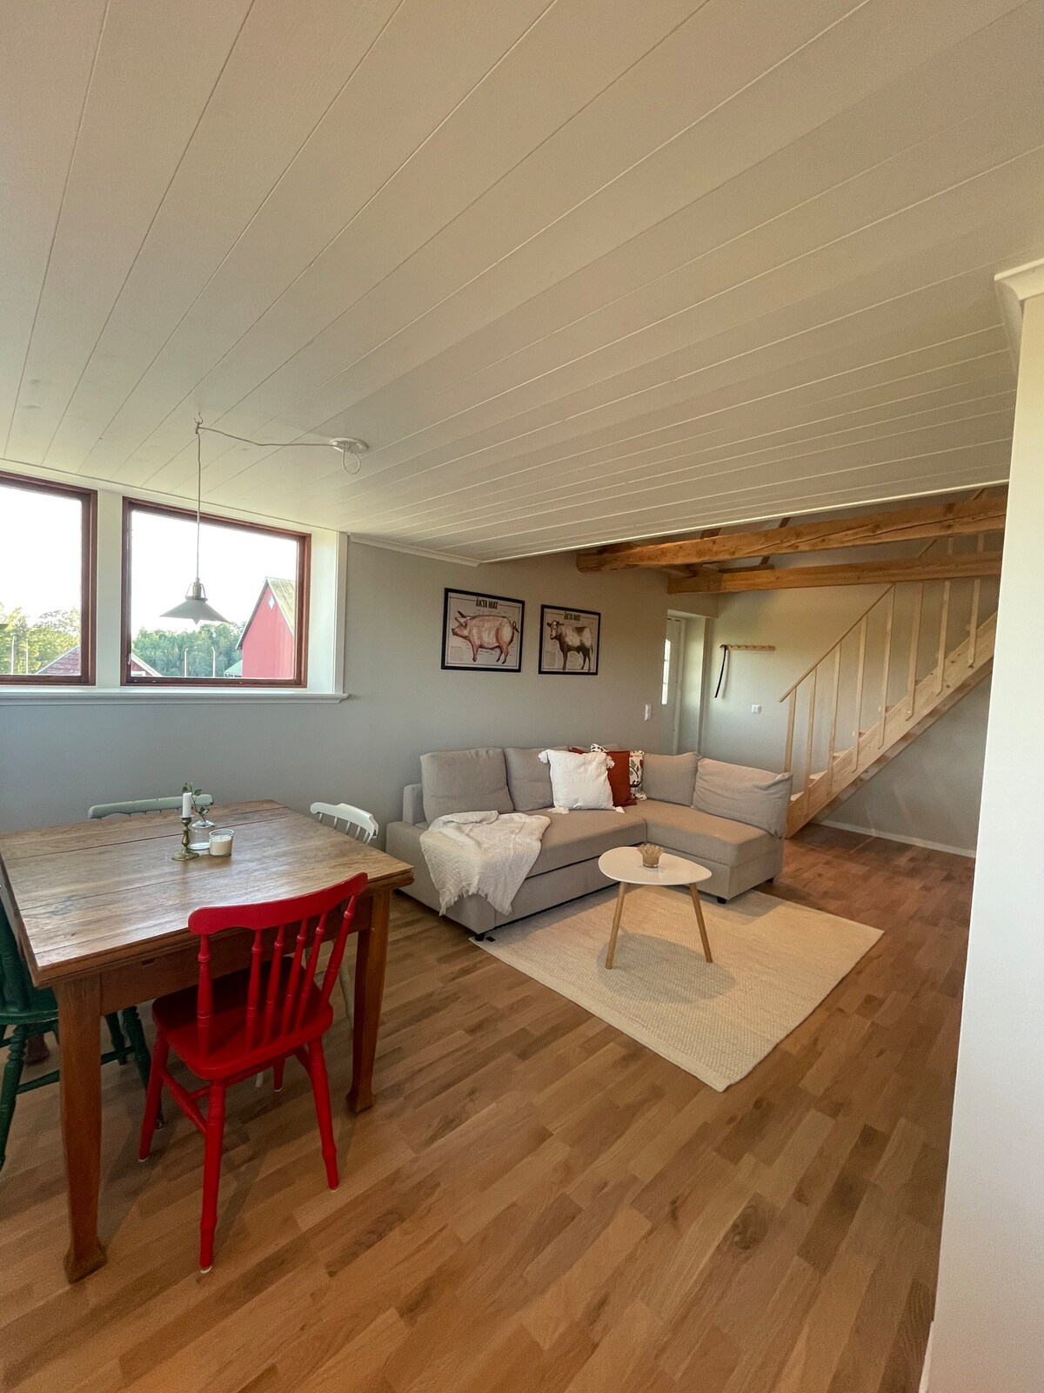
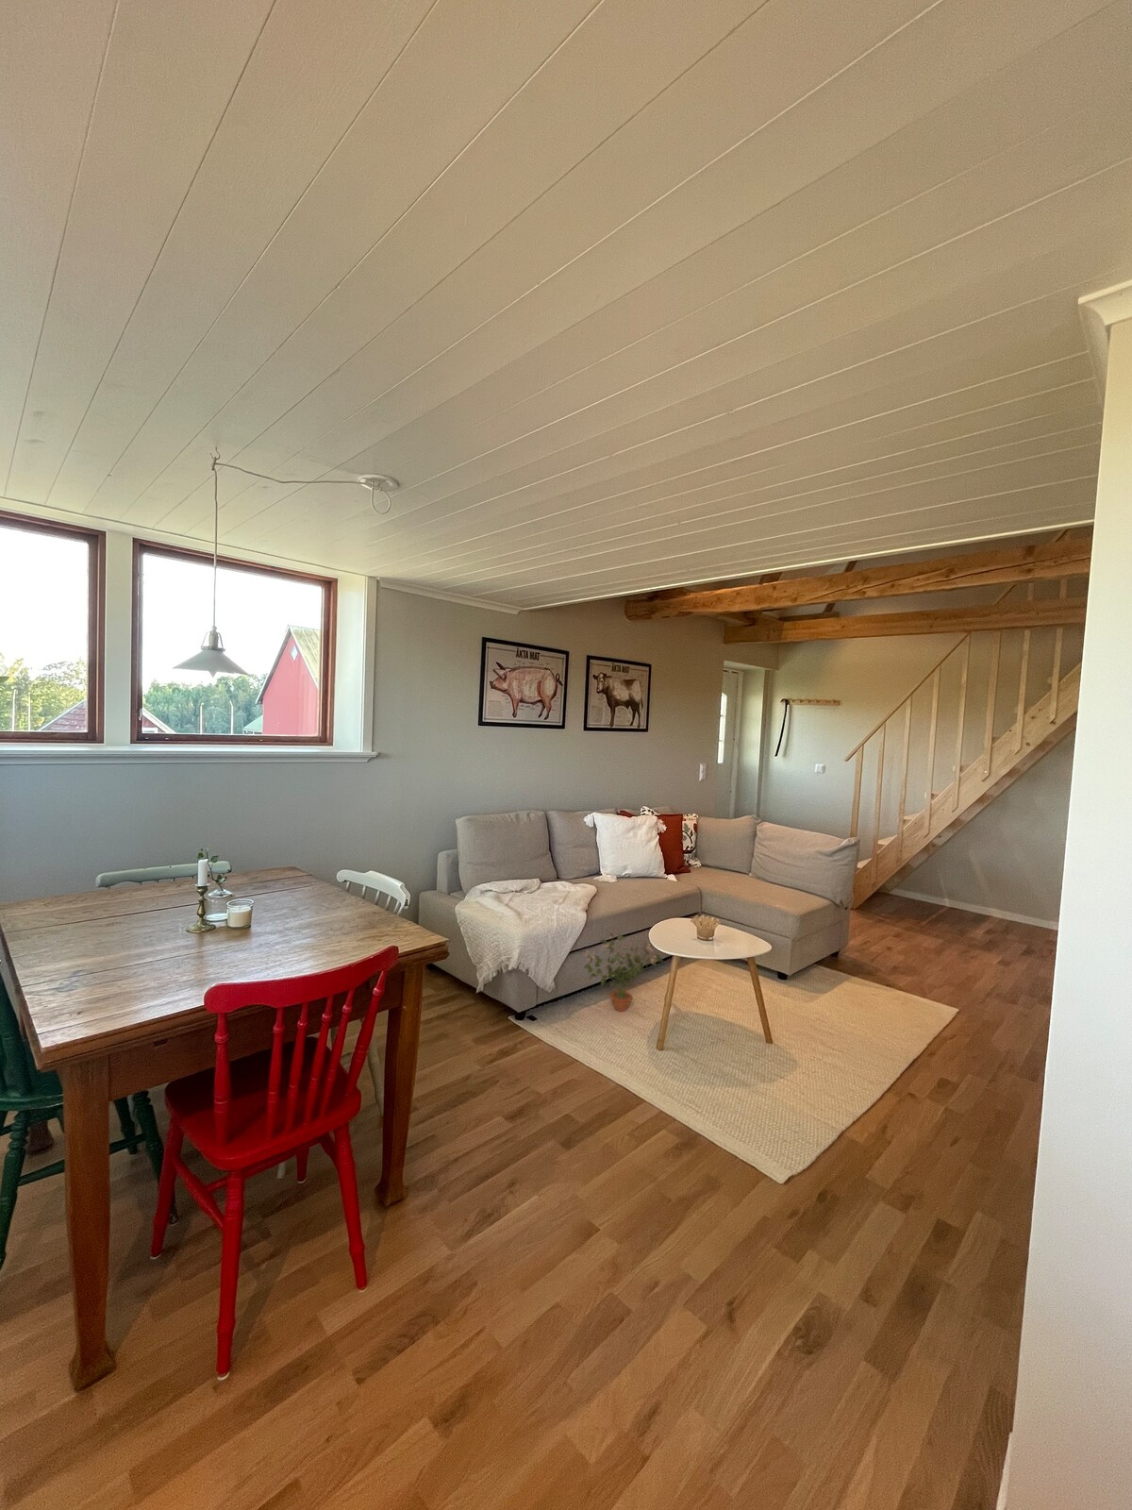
+ potted plant (621, 973)
